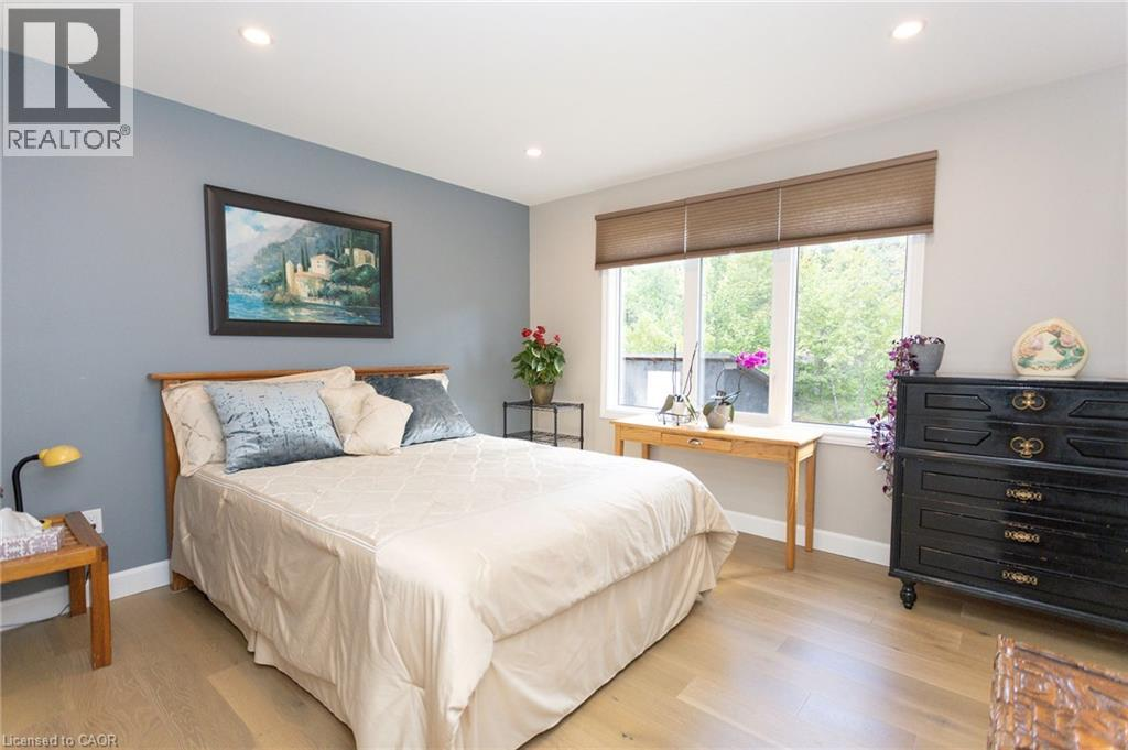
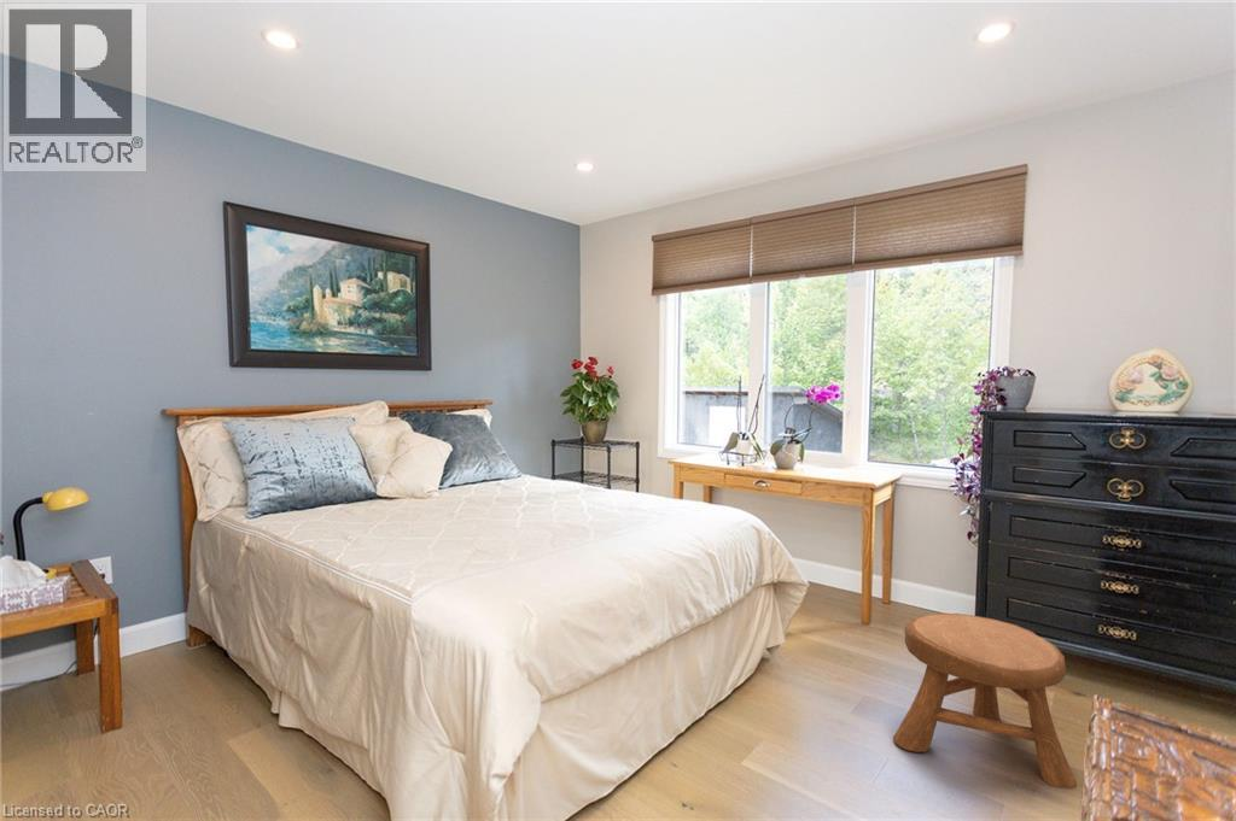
+ stool (969, 688)
